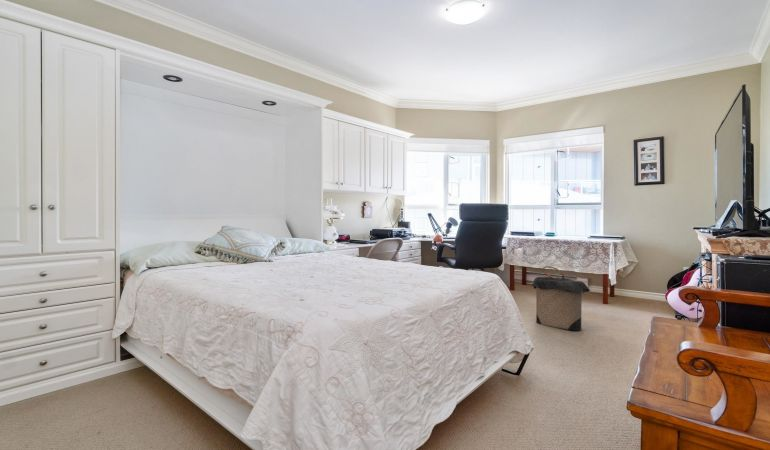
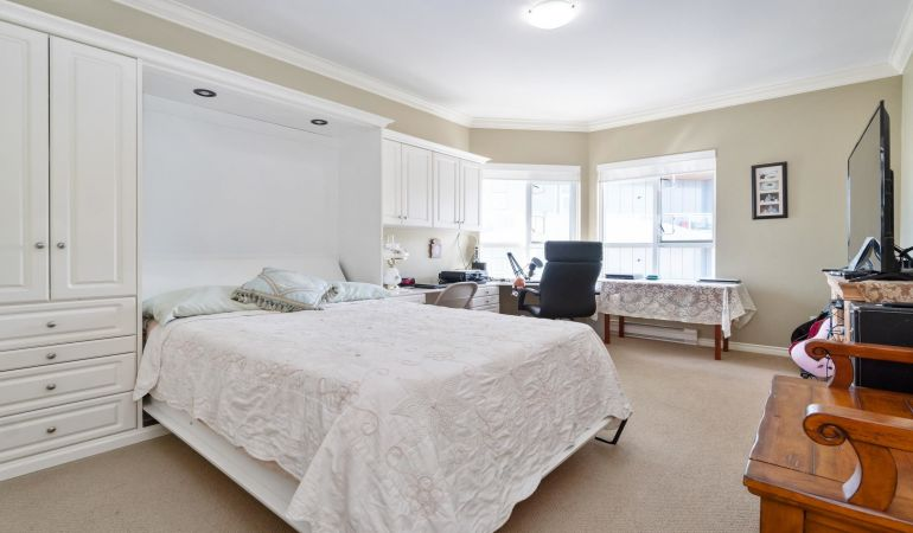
- laundry hamper (559, 295)
